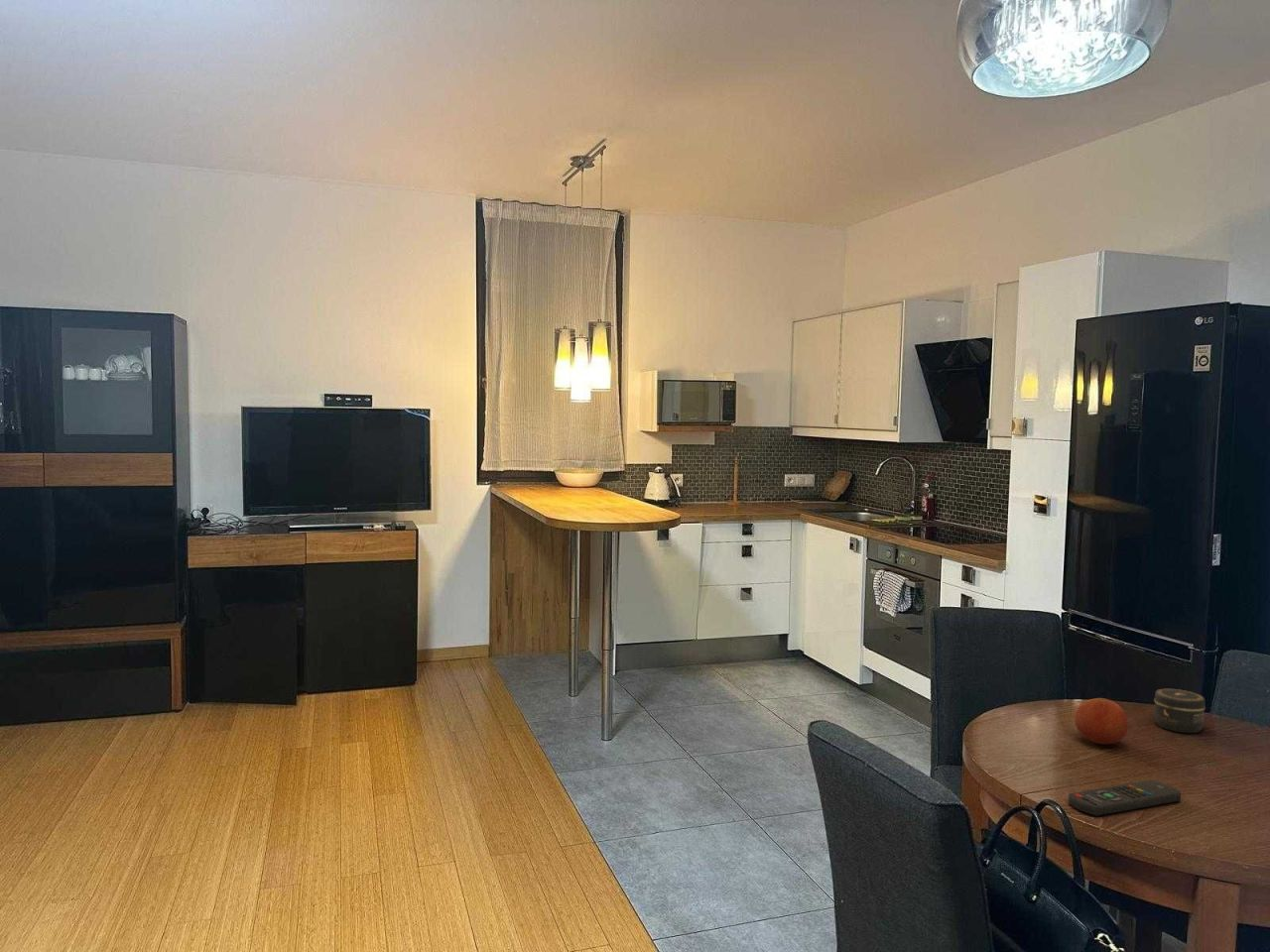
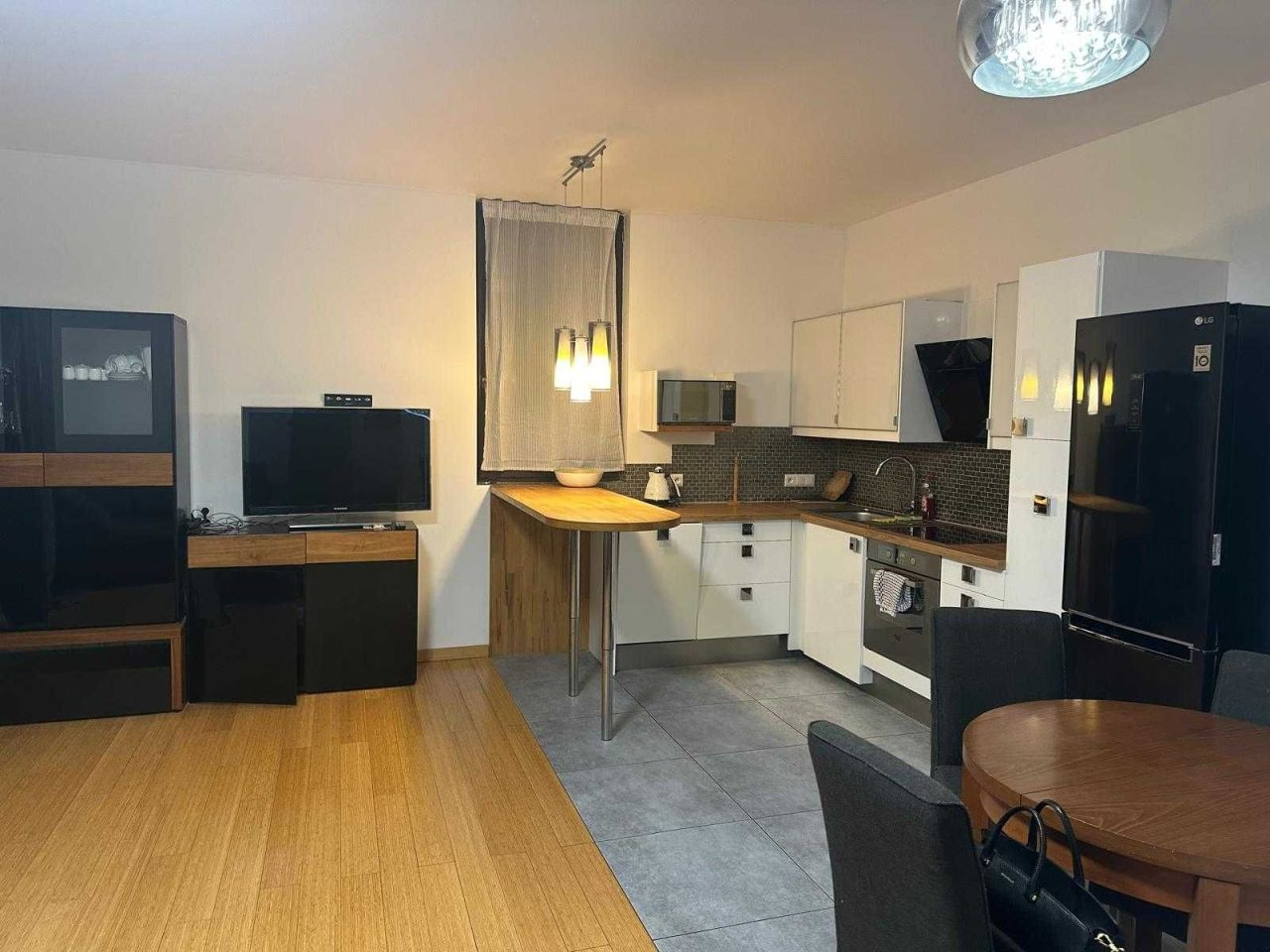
- fruit (1101, 720)
- remote control (1124, 796)
- jar (1179, 710)
